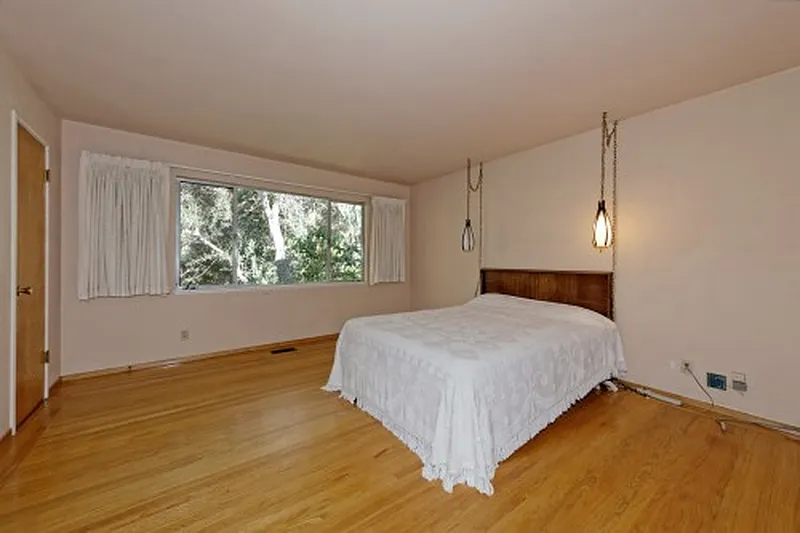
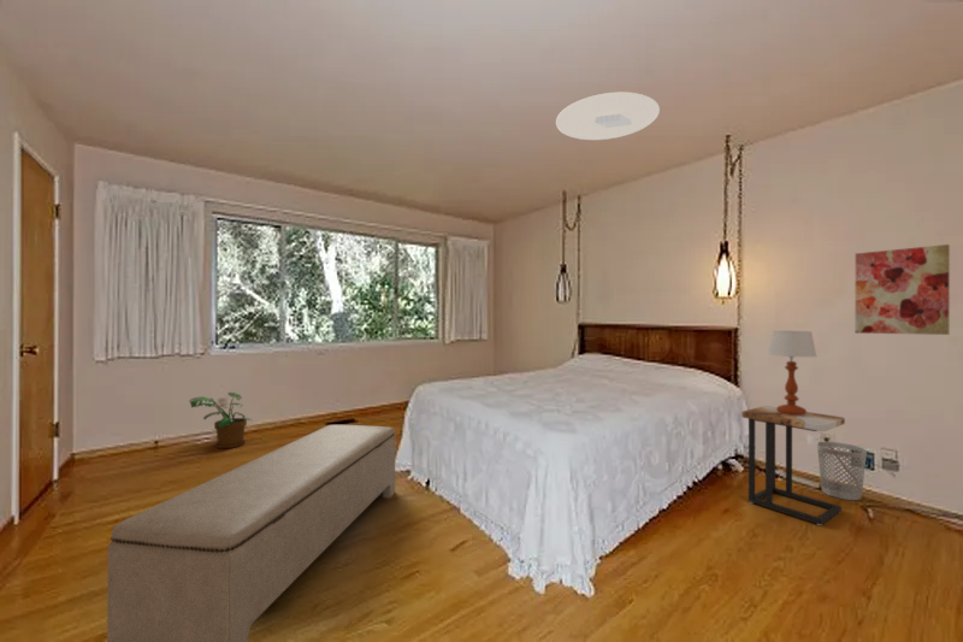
+ ceiling light (605, 113)
+ table lamp (791, 371)
+ bench (297, 503)
+ side table (791, 460)
+ wastebasket (840, 470)
+ potted plant (220, 420)
+ wall art (899, 291)
